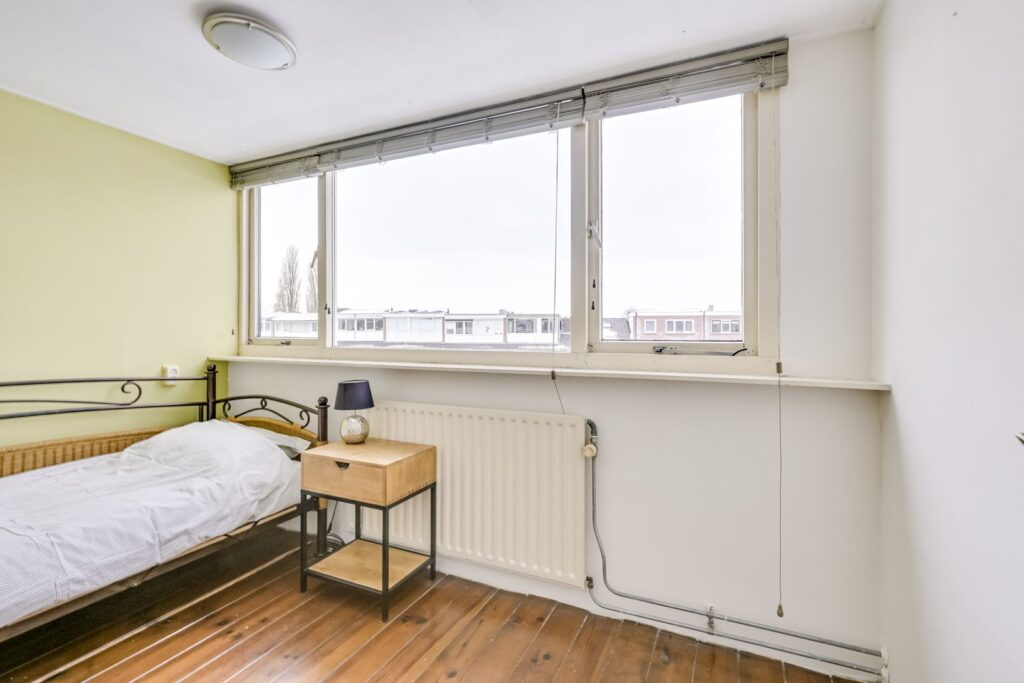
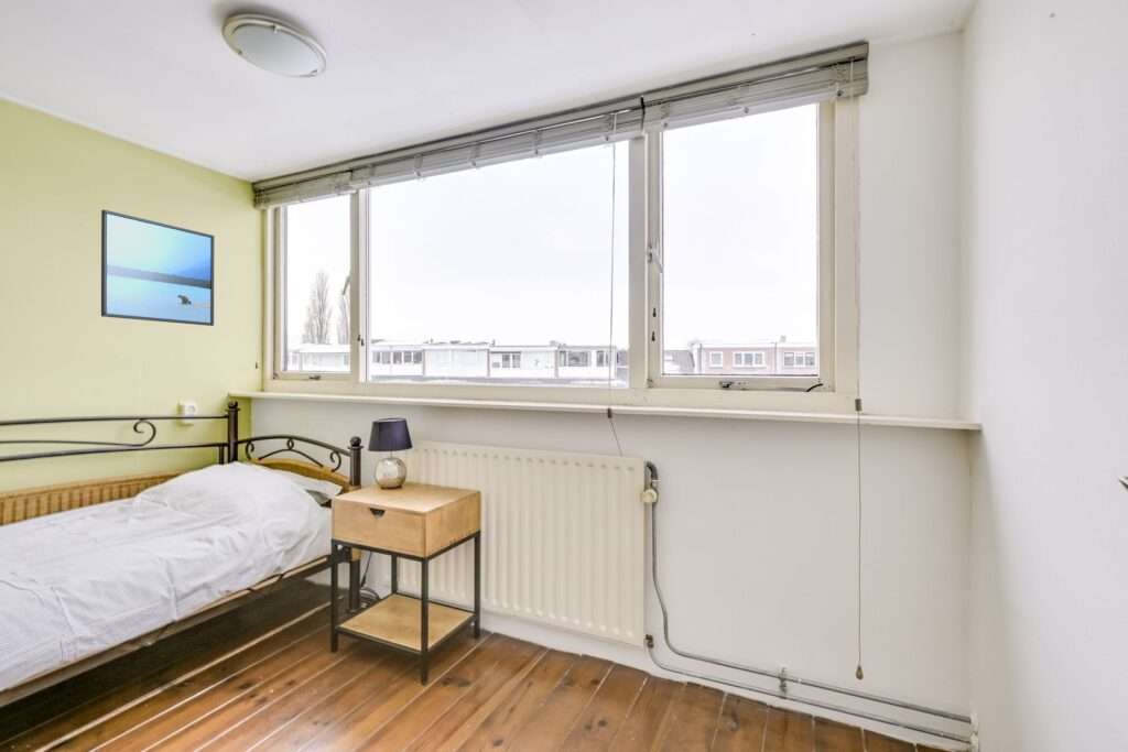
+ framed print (162, 272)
